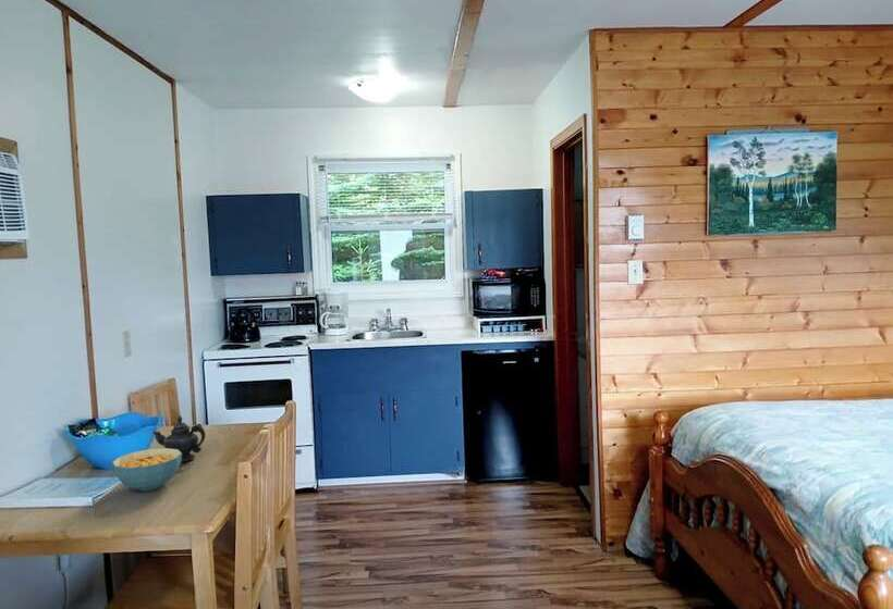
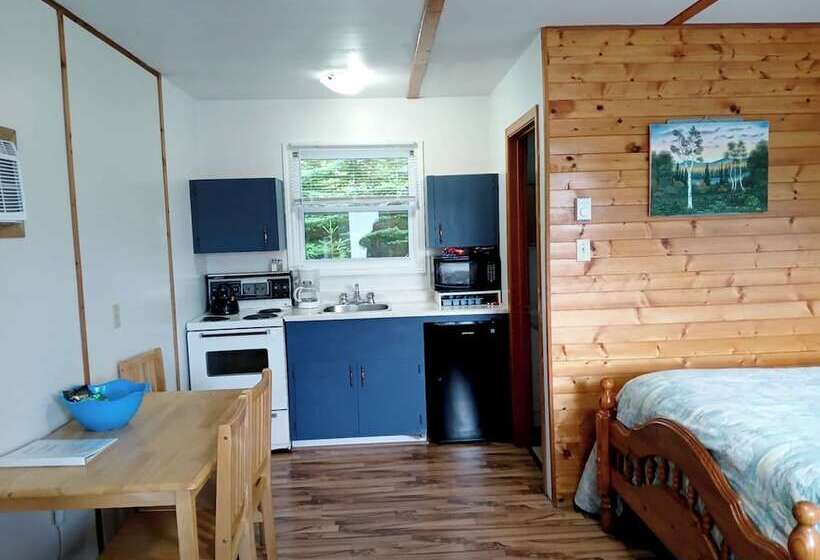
- cereal bowl (148, 472)
- teapot (179, 437)
